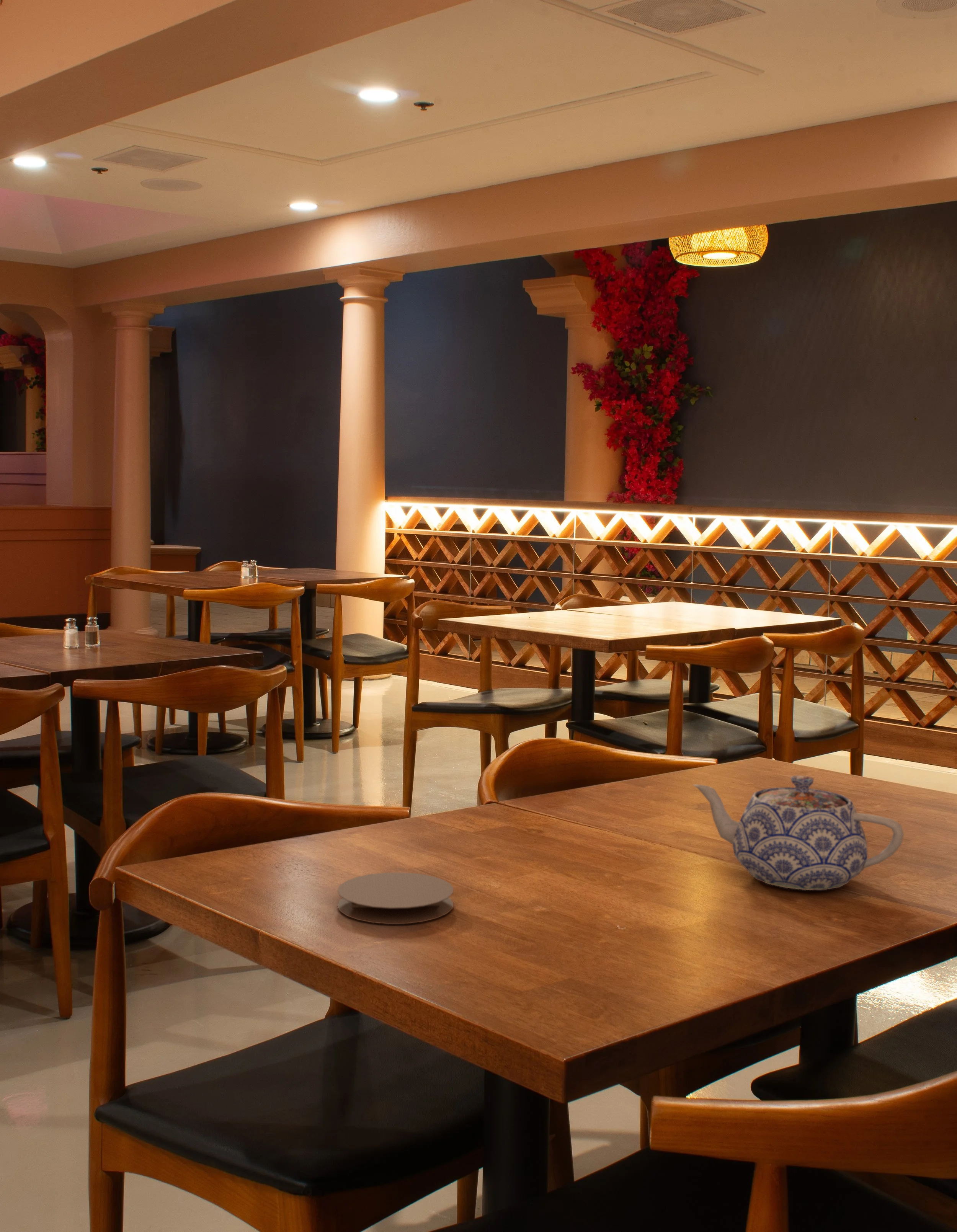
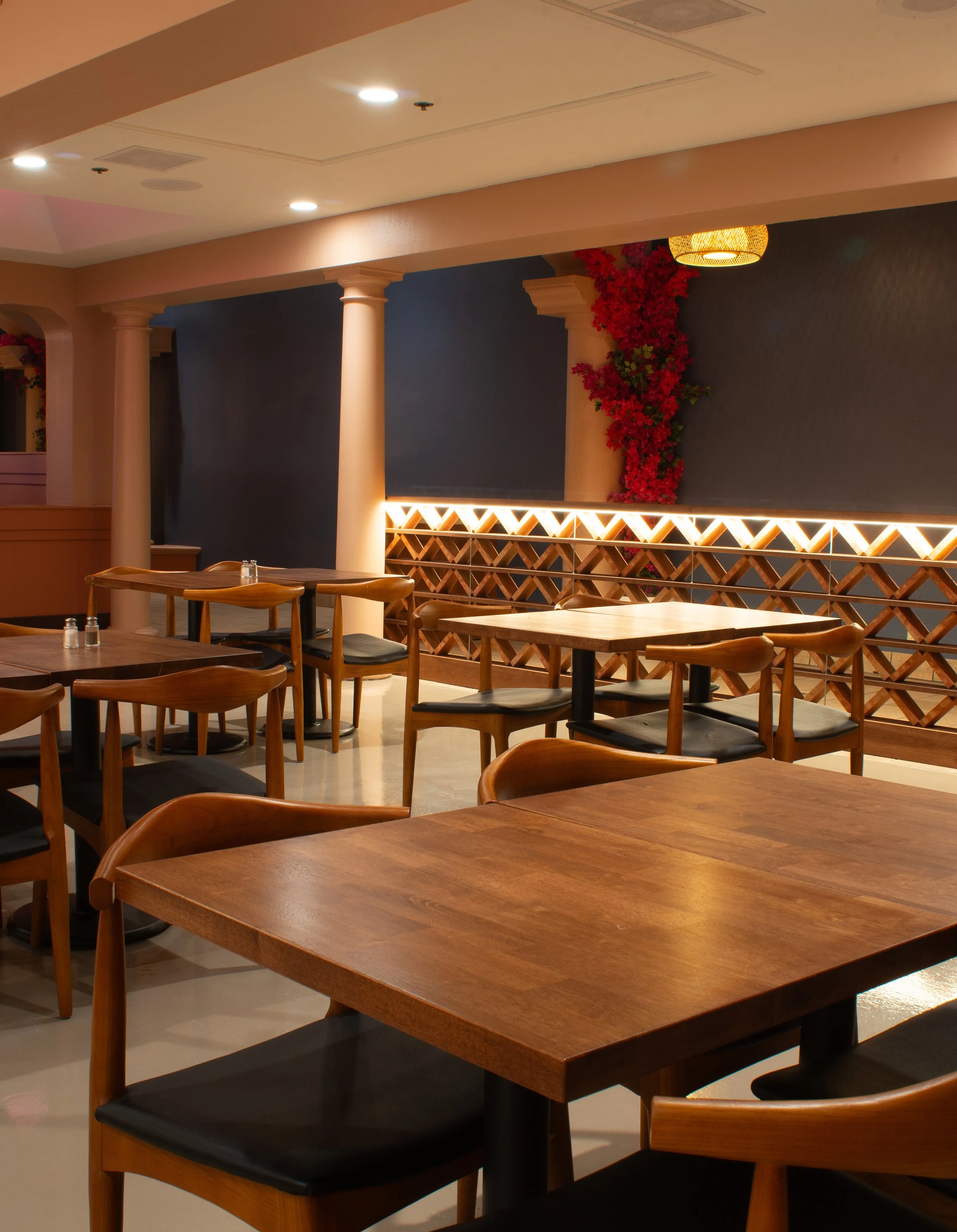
- teapot (793, 826)
- coaster (395, 897)
